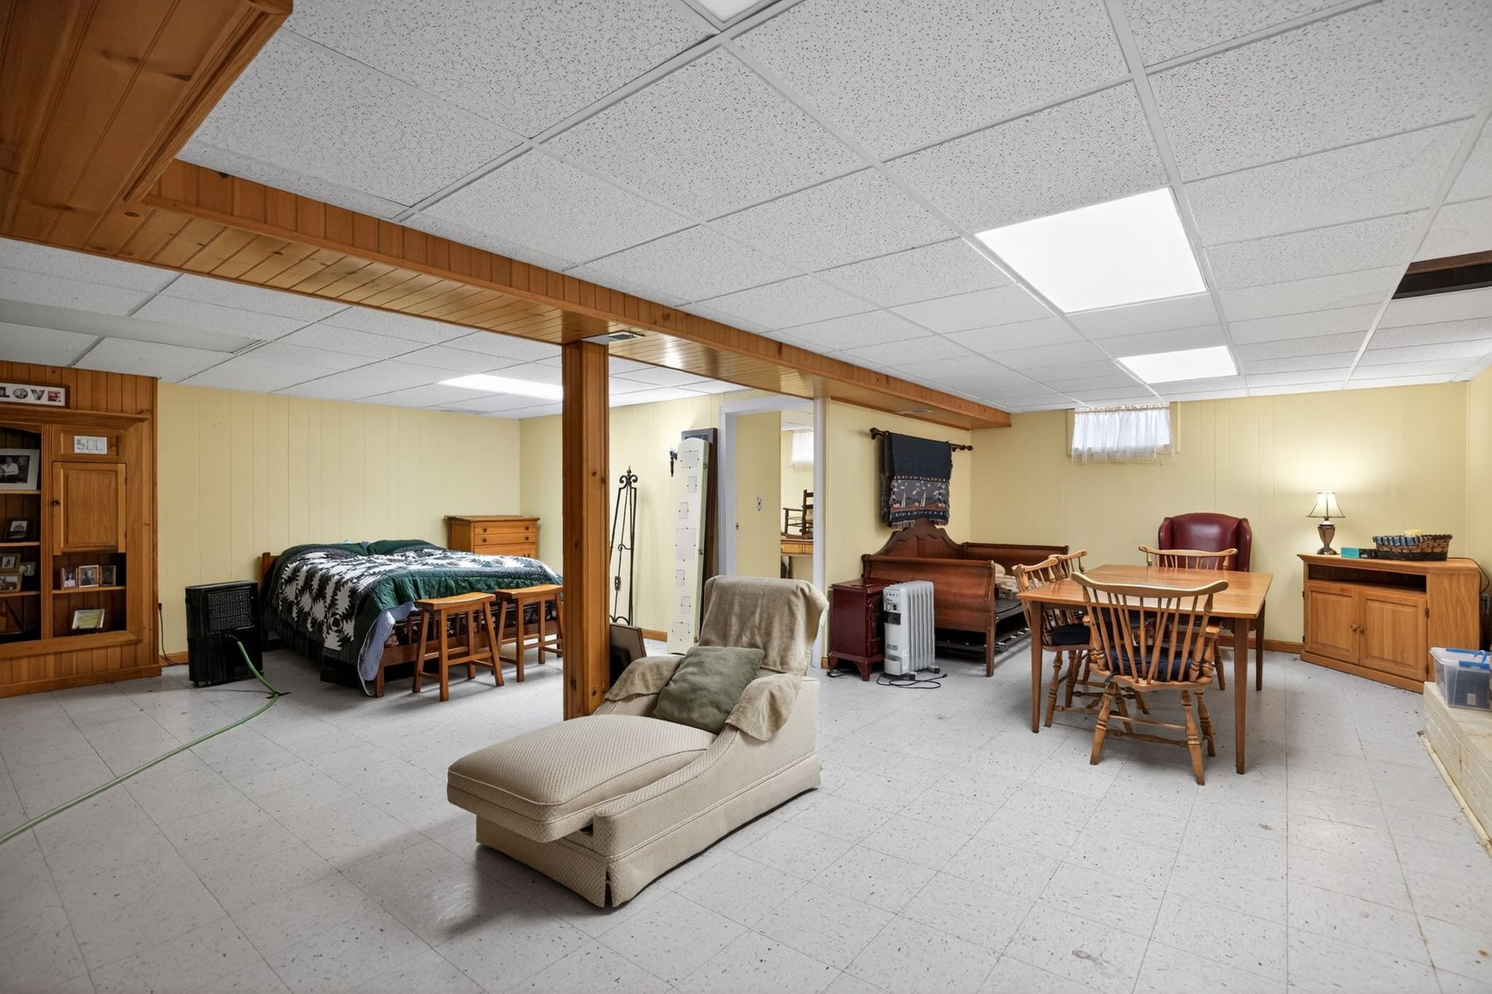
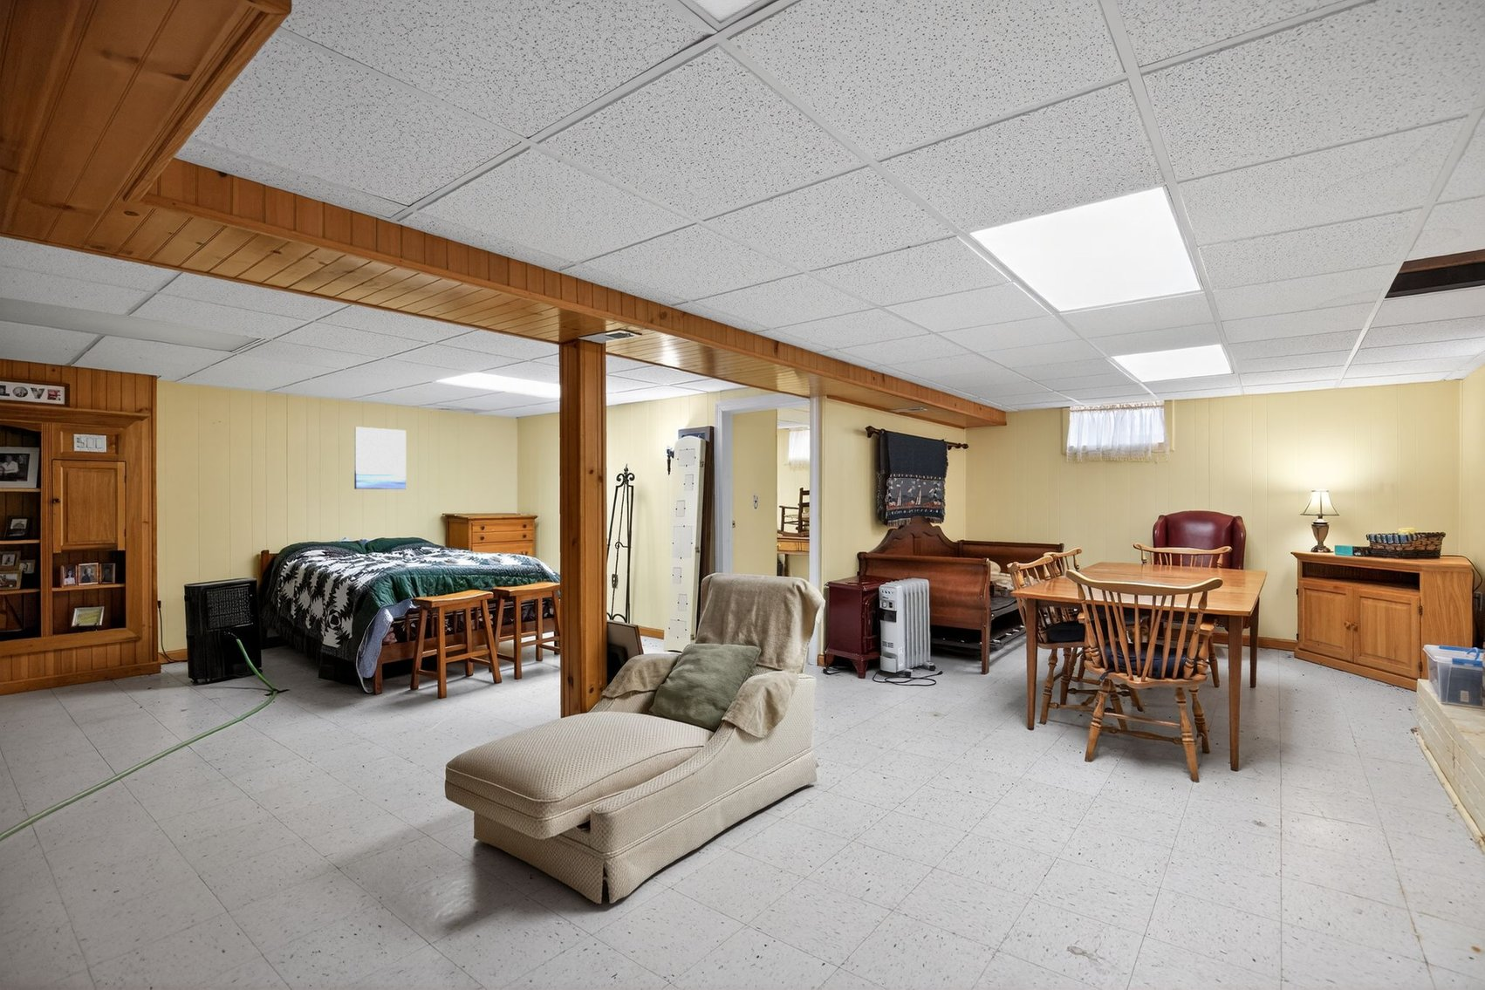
+ wall art (380, 459)
